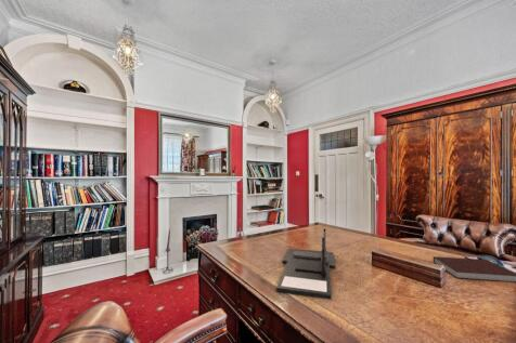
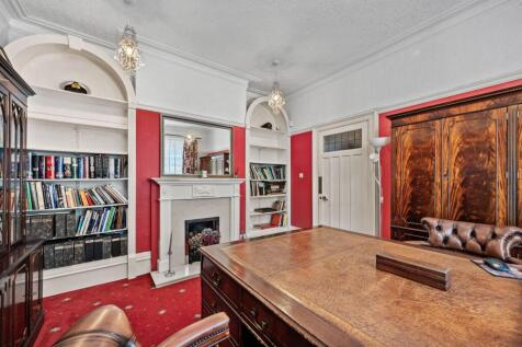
- notebook (473, 268)
- desk organizer (307, 252)
